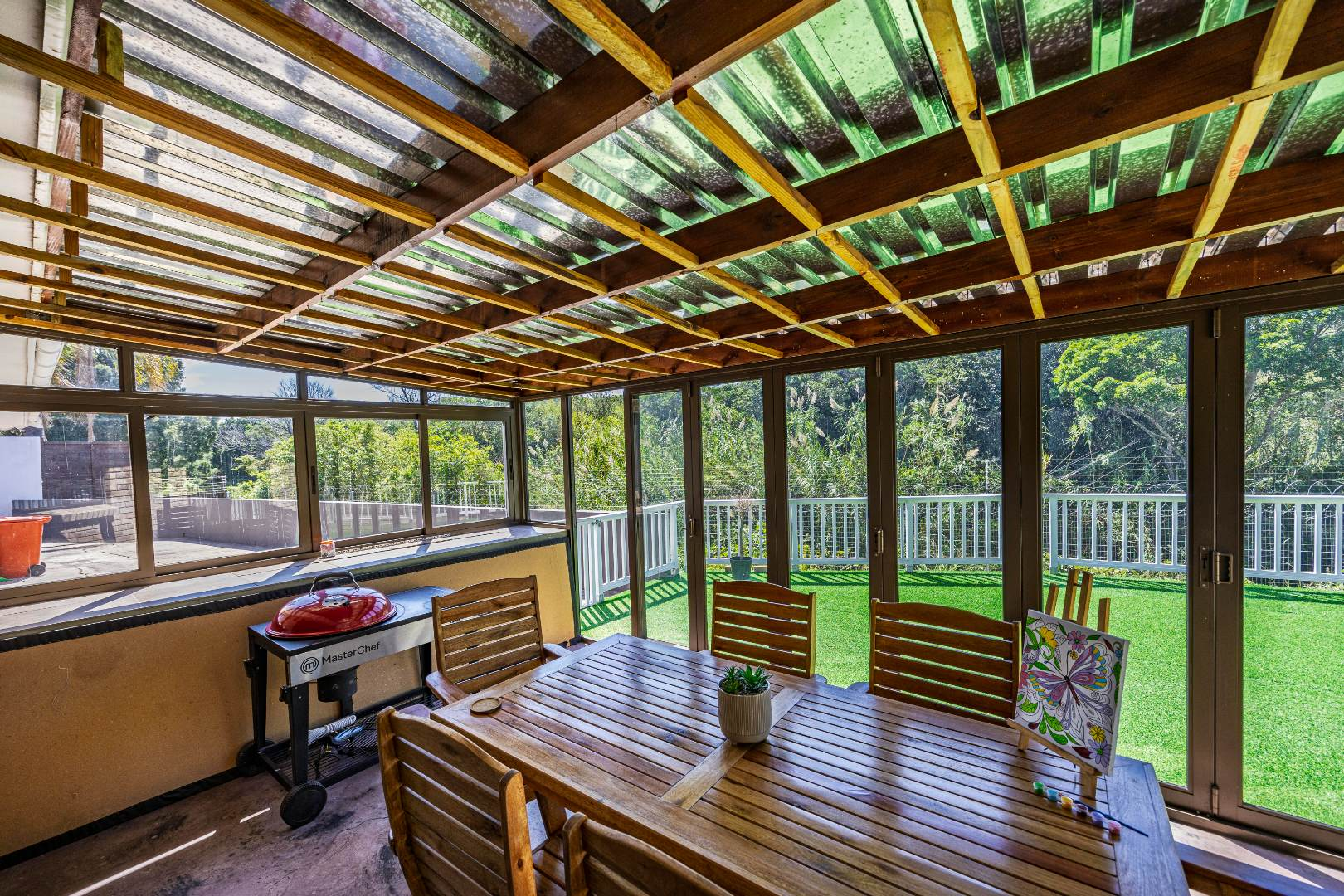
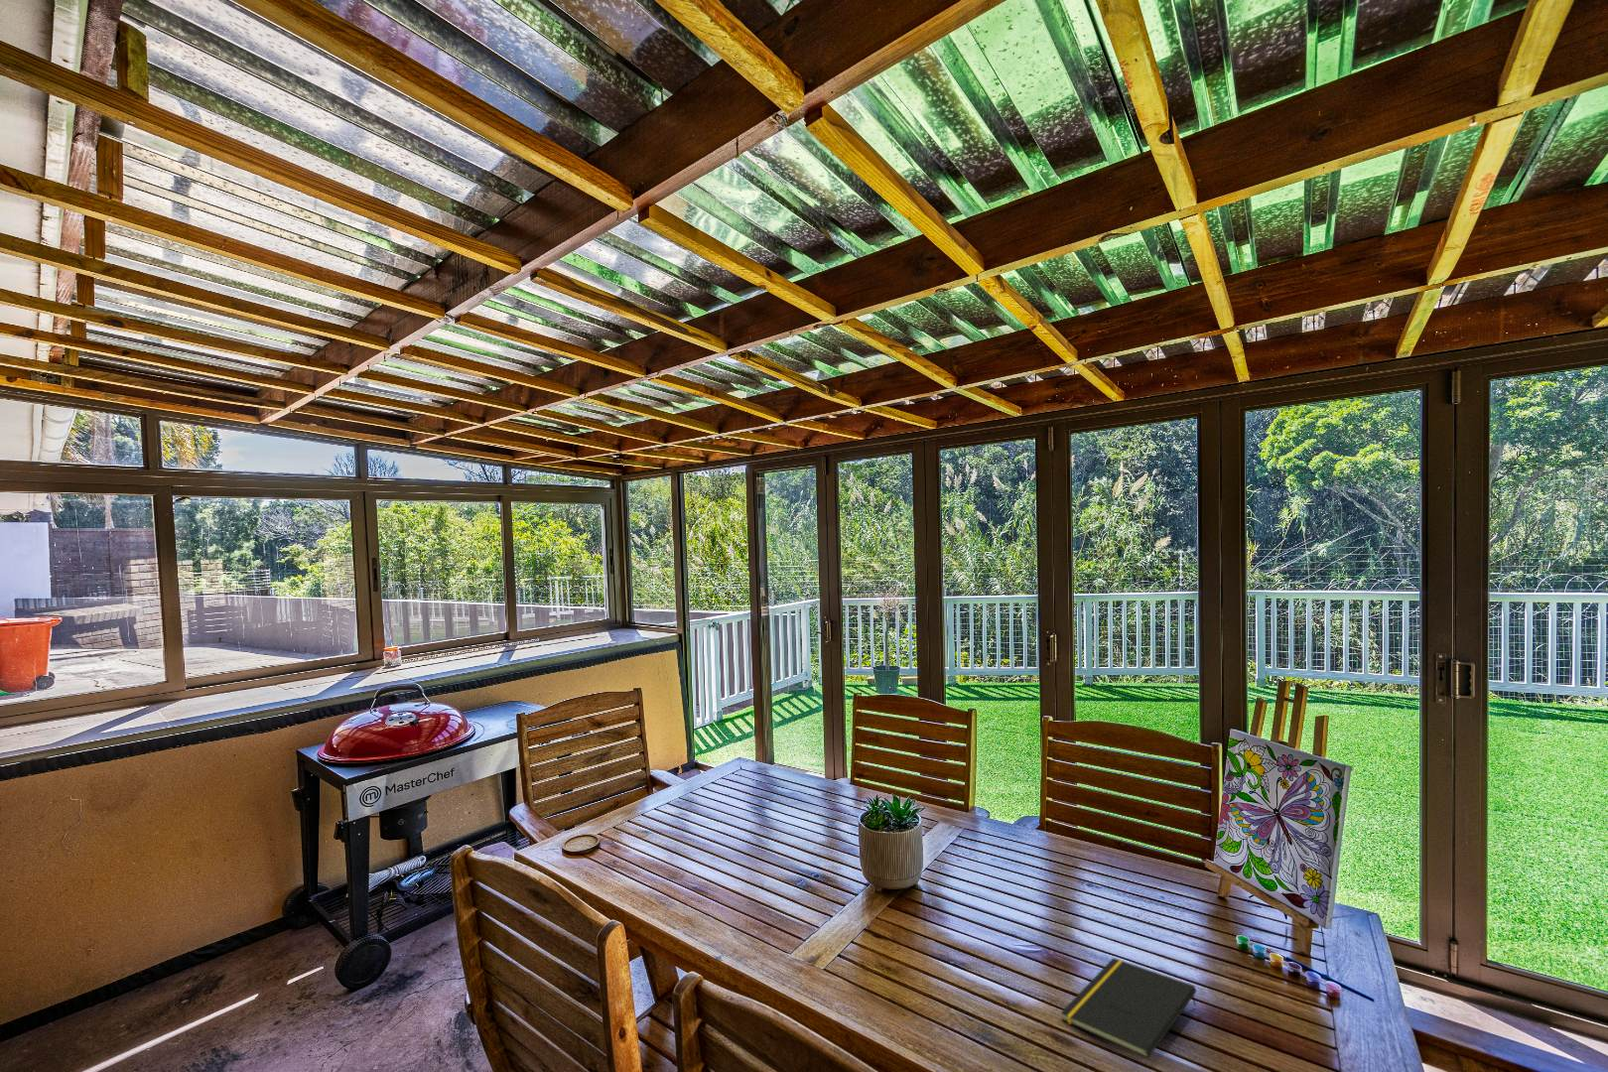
+ notepad (1128, 1003)
